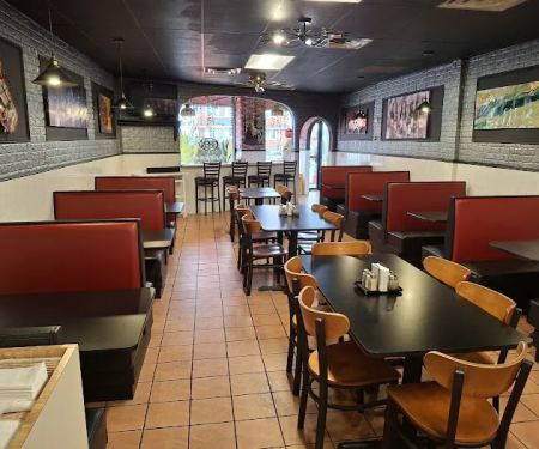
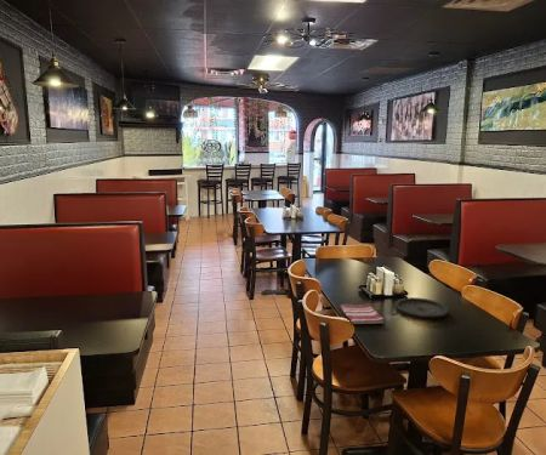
+ plate (420, 307)
+ dish towel (360, 313)
